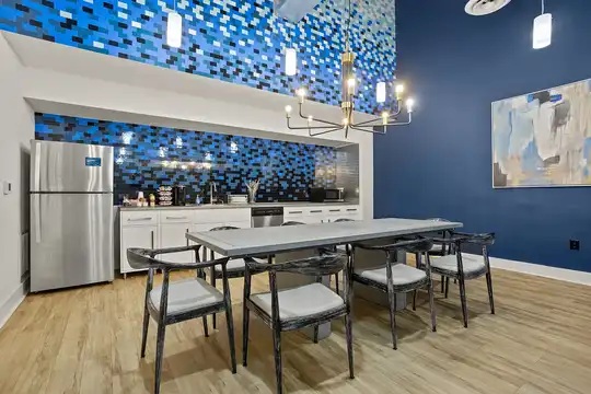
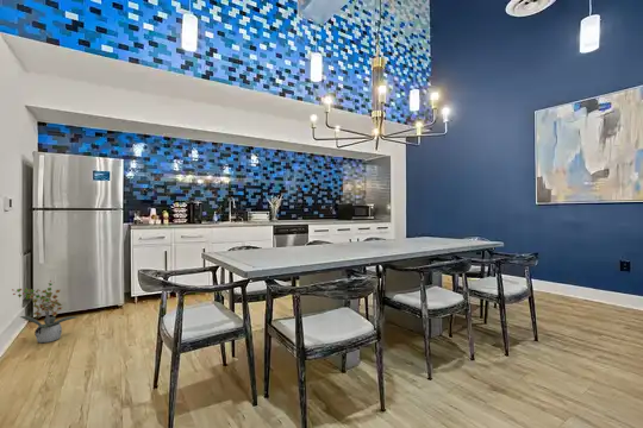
+ potted plant (44, 311)
